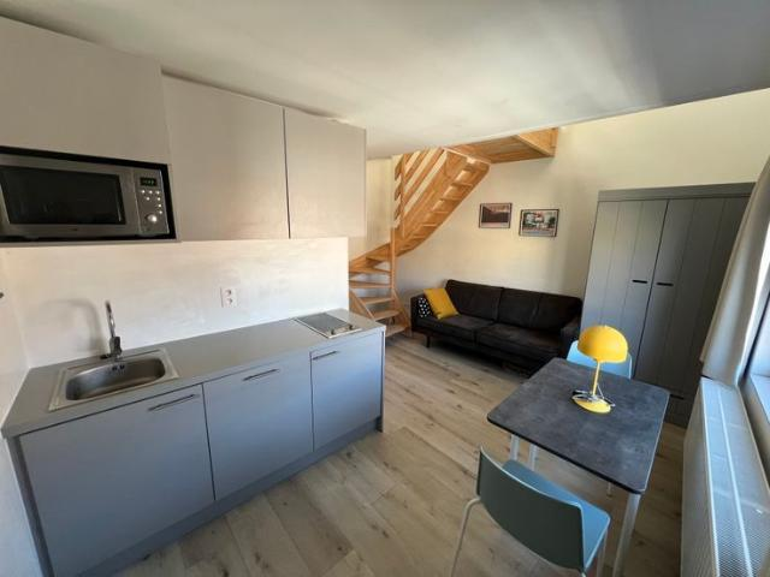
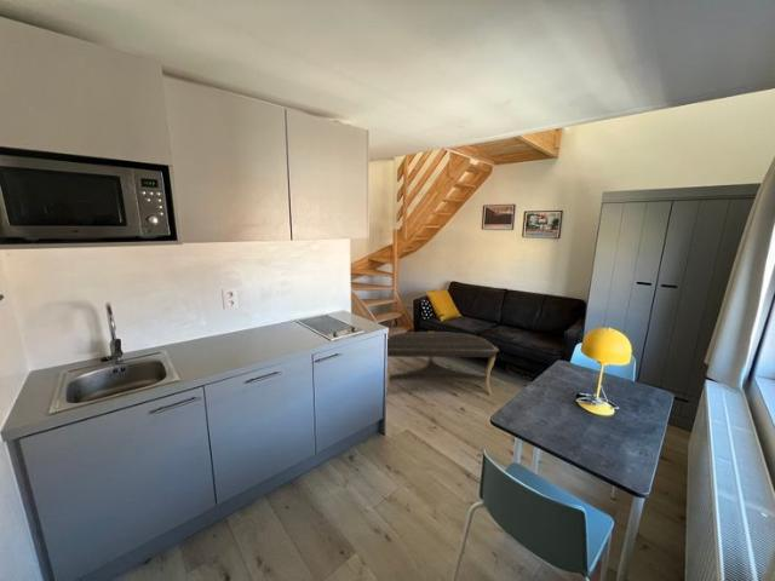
+ coffee table (434, 362)
